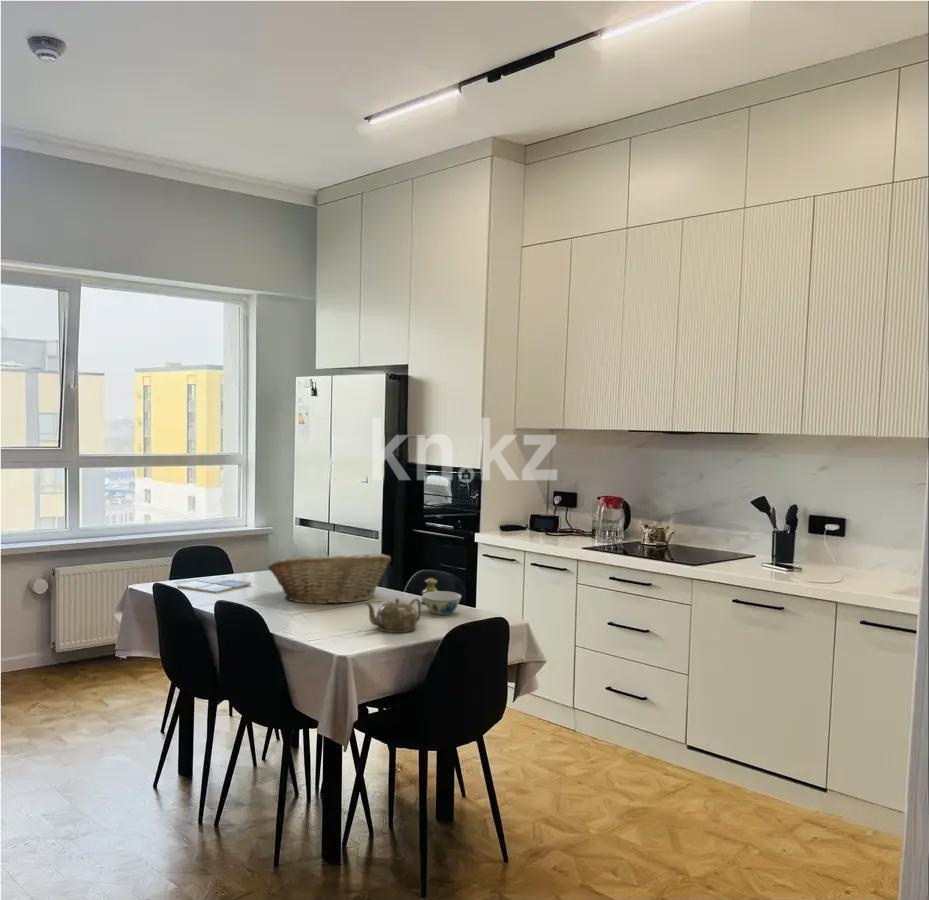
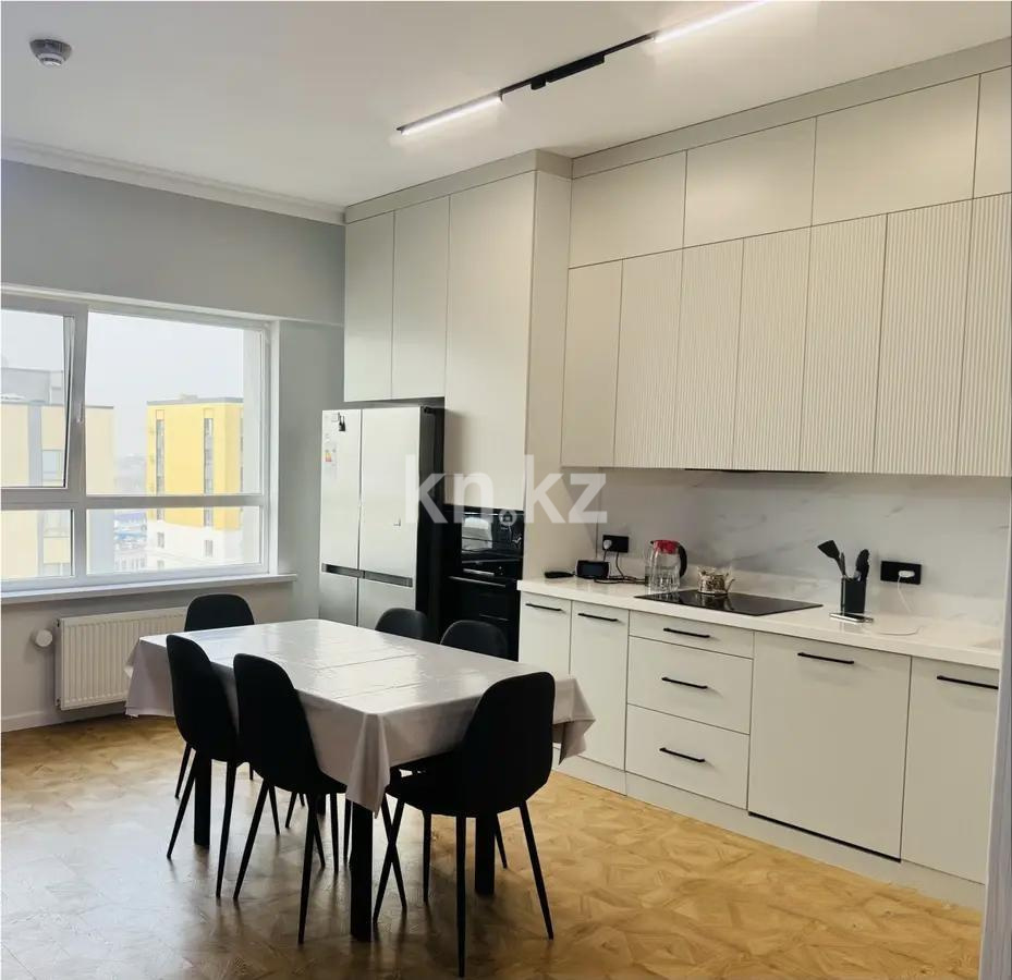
- teapot (393, 613)
- drink coaster (214, 584)
- chinaware (441, 603)
- salt shaker (430, 590)
- fruit basket (330, 572)
